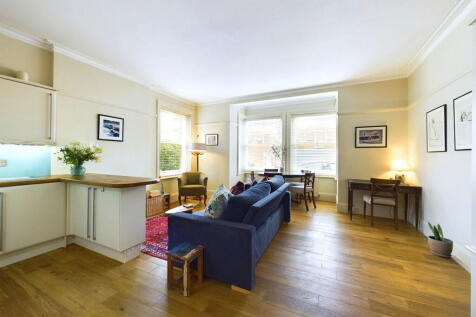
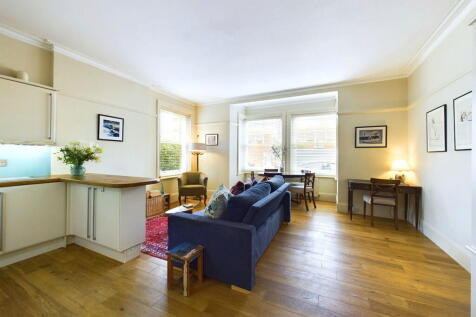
- potted plant (440, 238)
